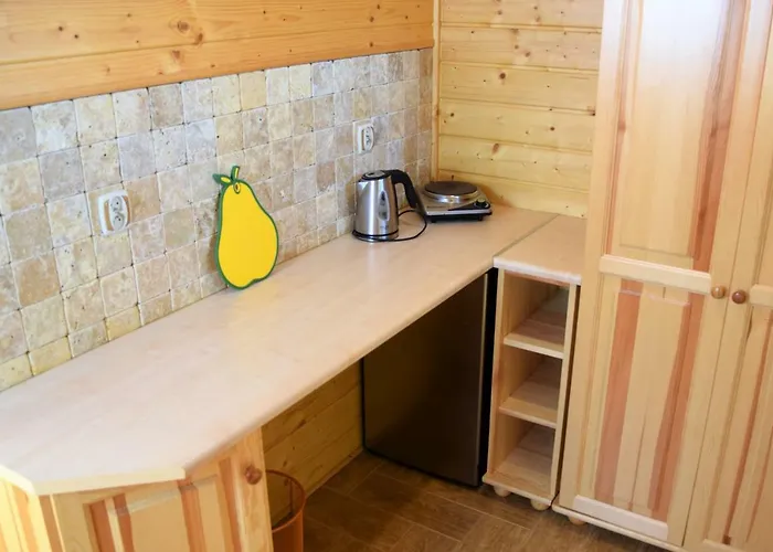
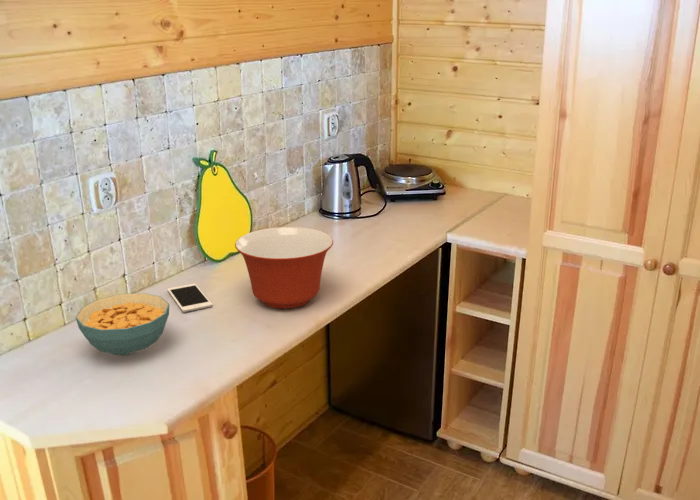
+ cereal bowl (125, 330)
+ cell phone (189, 297)
+ mixing bowl (285, 270)
